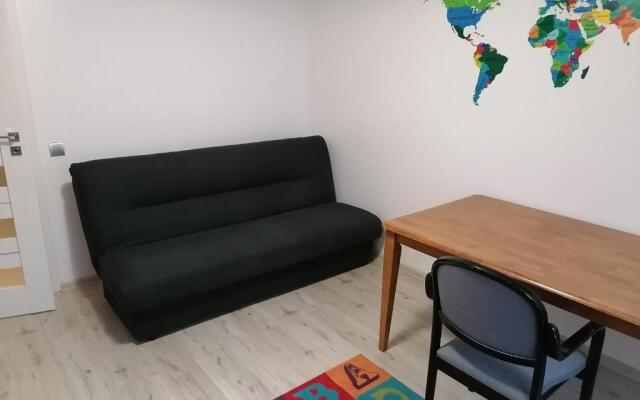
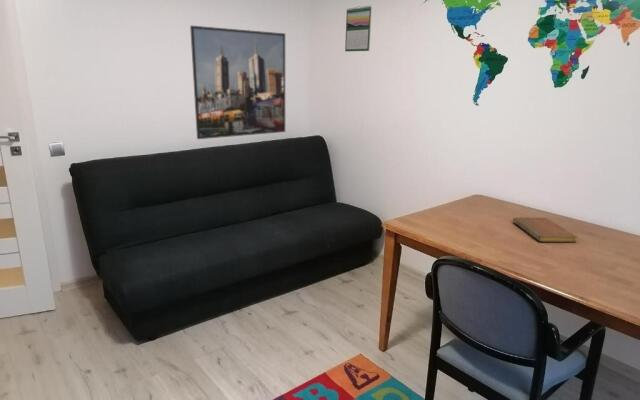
+ calendar (357, 29)
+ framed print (242, 84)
+ notebook (543, 229)
